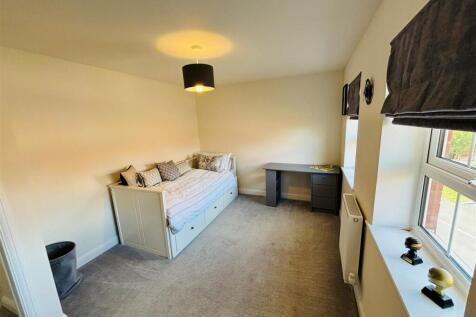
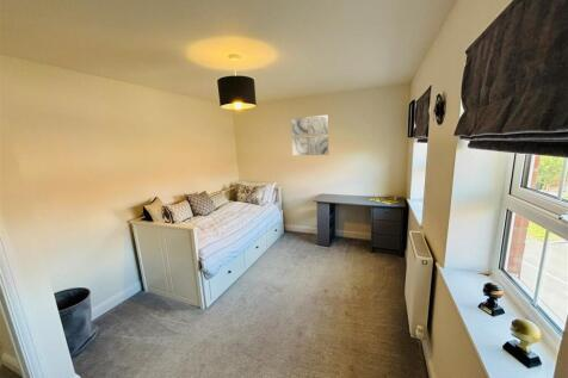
+ wall art (309, 135)
